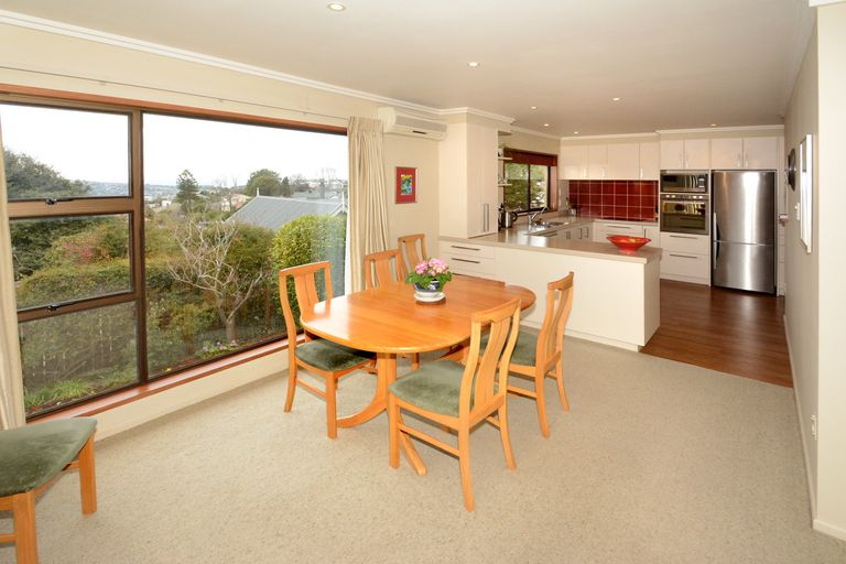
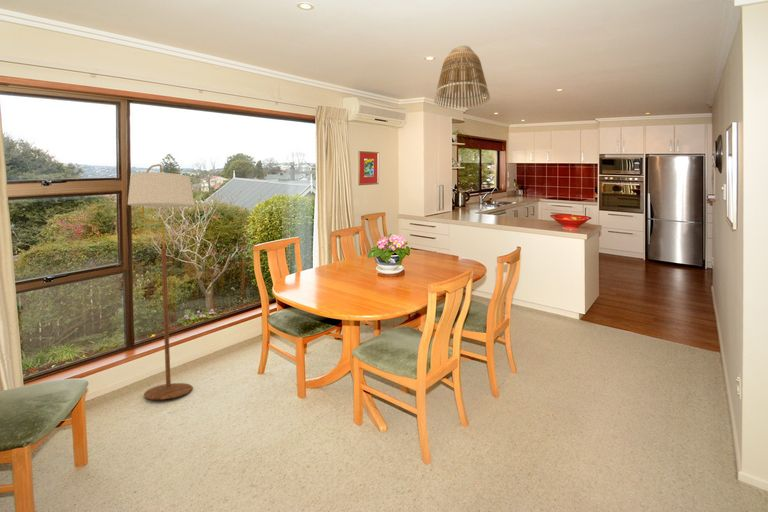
+ floor lamp (162, 278)
+ lamp shade (462, 74)
